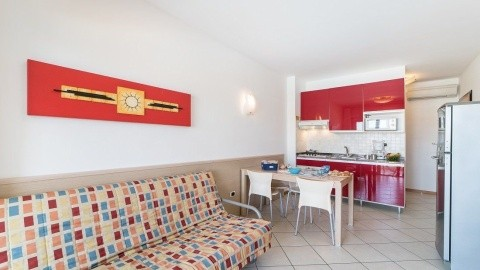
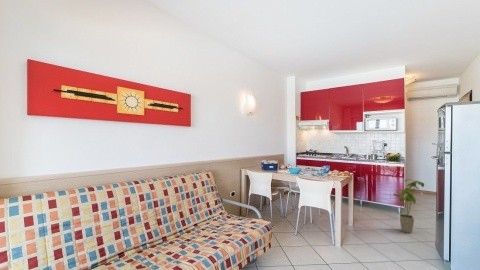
+ house plant (407, 204)
